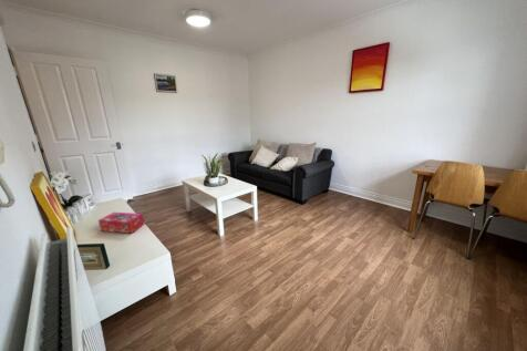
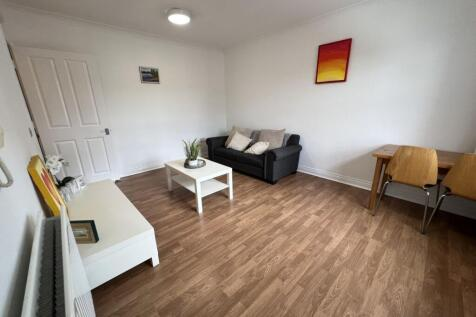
- tissue box (122, 221)
